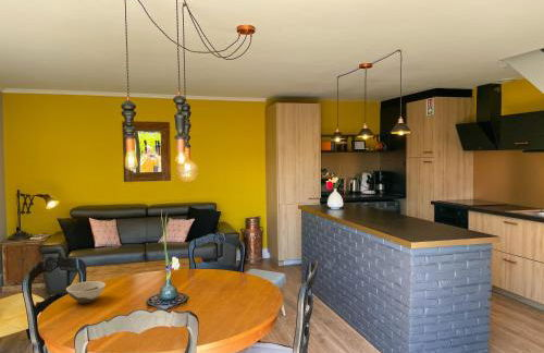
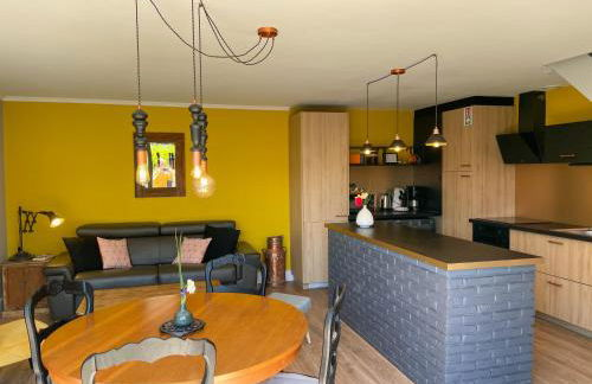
- bowl (86, 293)
